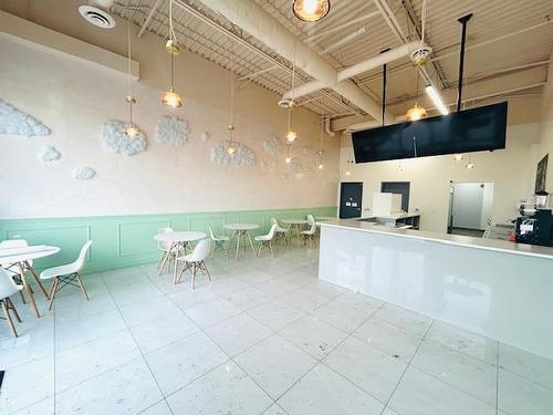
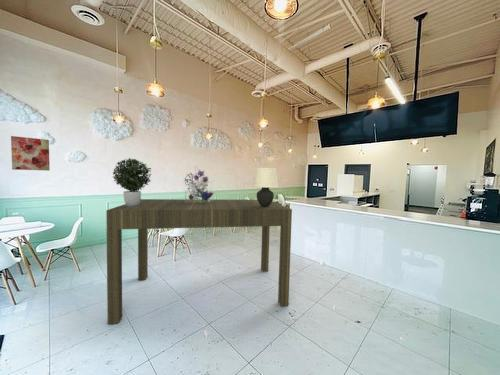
+ bouquet (199, 182)
+ table lamp (265, 187)
+ wall art (31, 154)
+ potted plant (132, 182)
+ dining table (207, 227)
